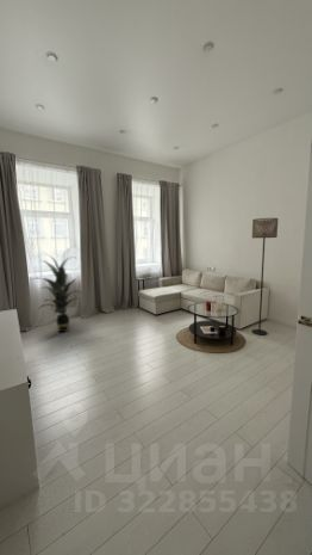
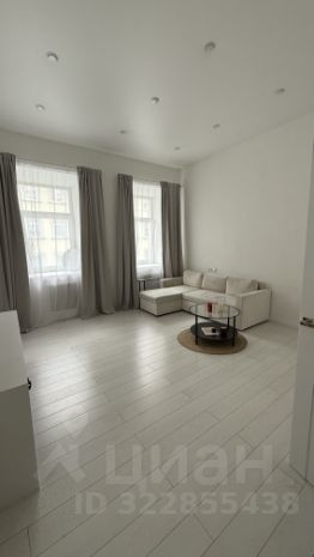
- indoor plant (57, 292)
- floor lamp (262, 277)
